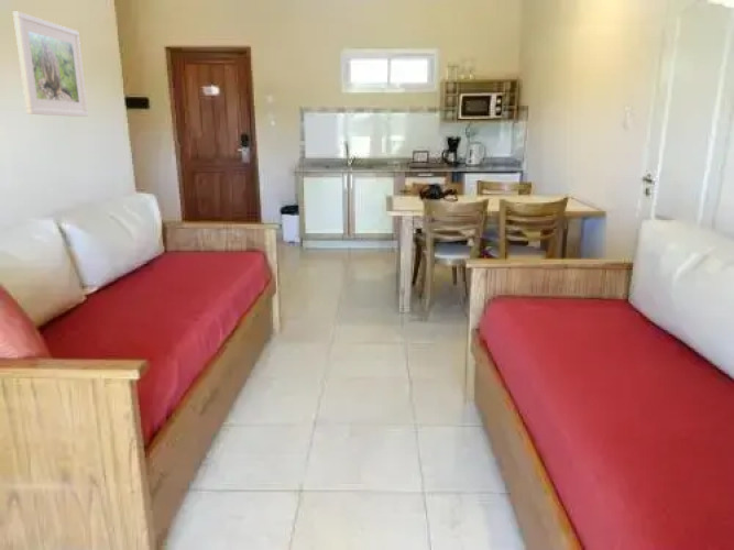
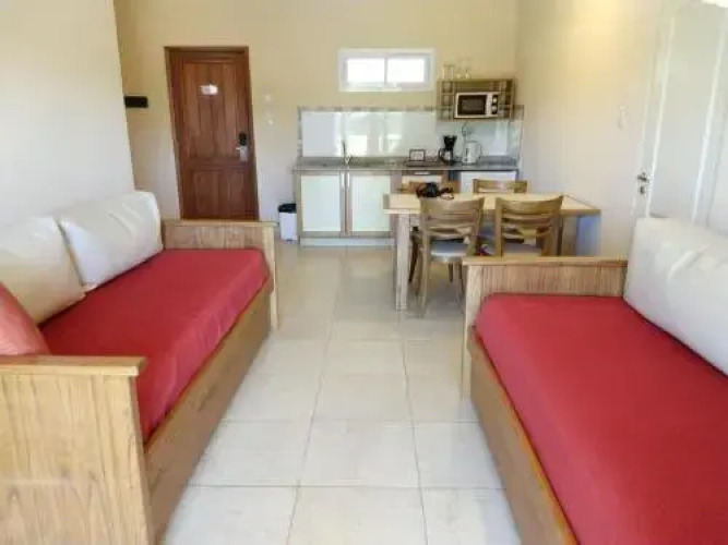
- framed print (54, 69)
